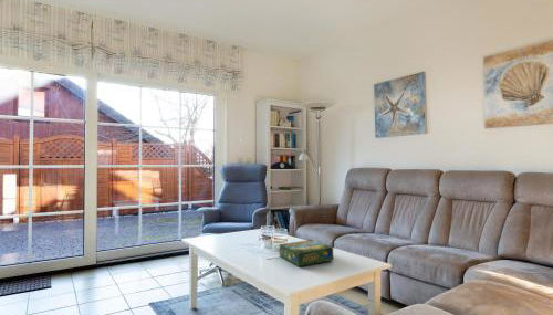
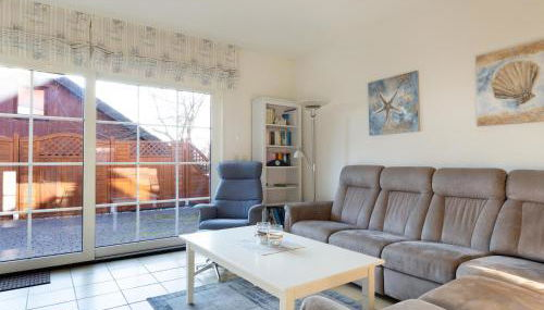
- board game (305, 252)
